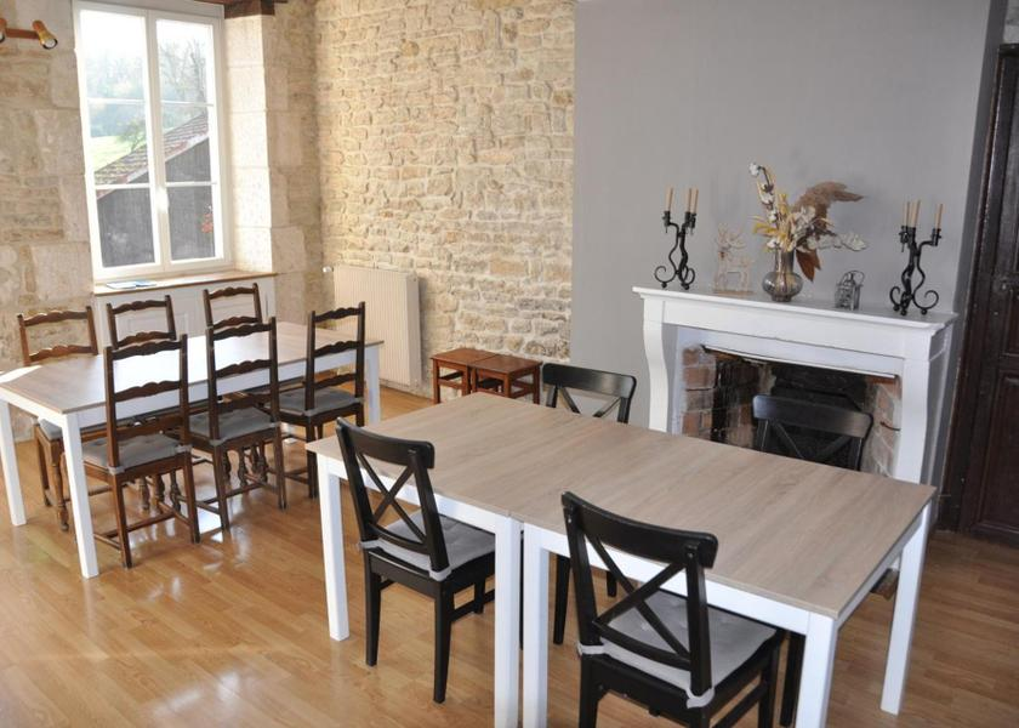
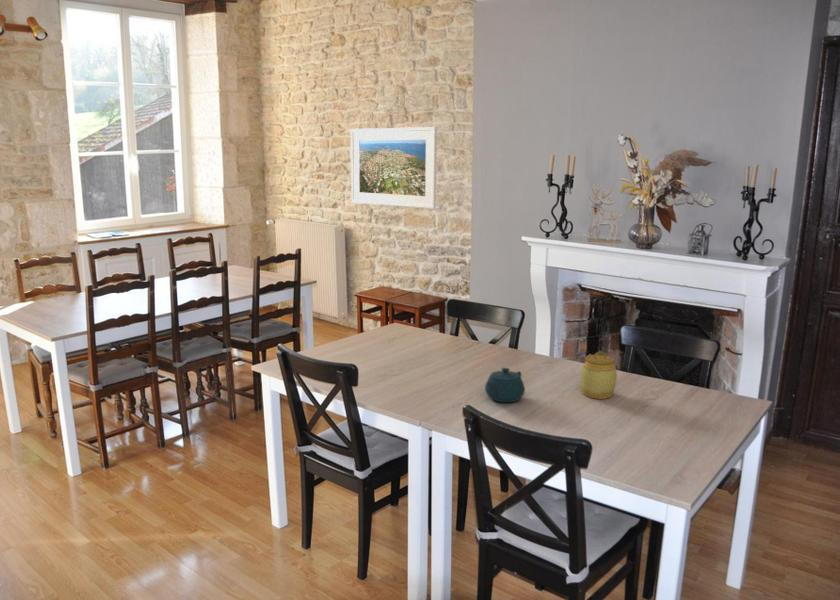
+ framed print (391, 167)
+ teapot (504, 383)
+ jar (598, 372)
